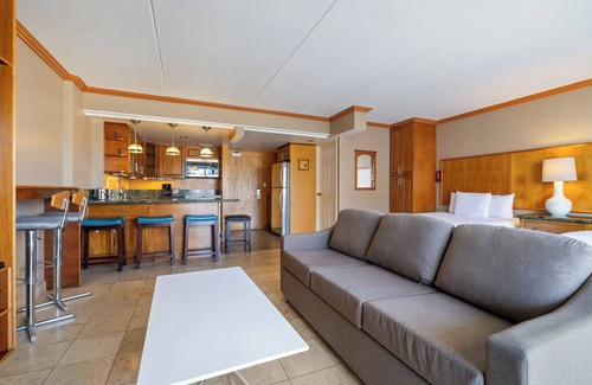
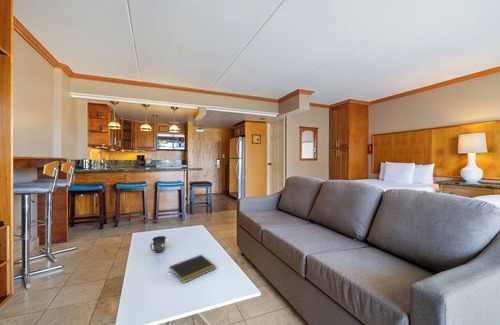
+ mug (157, 245)
+ notepad (193, 267)
